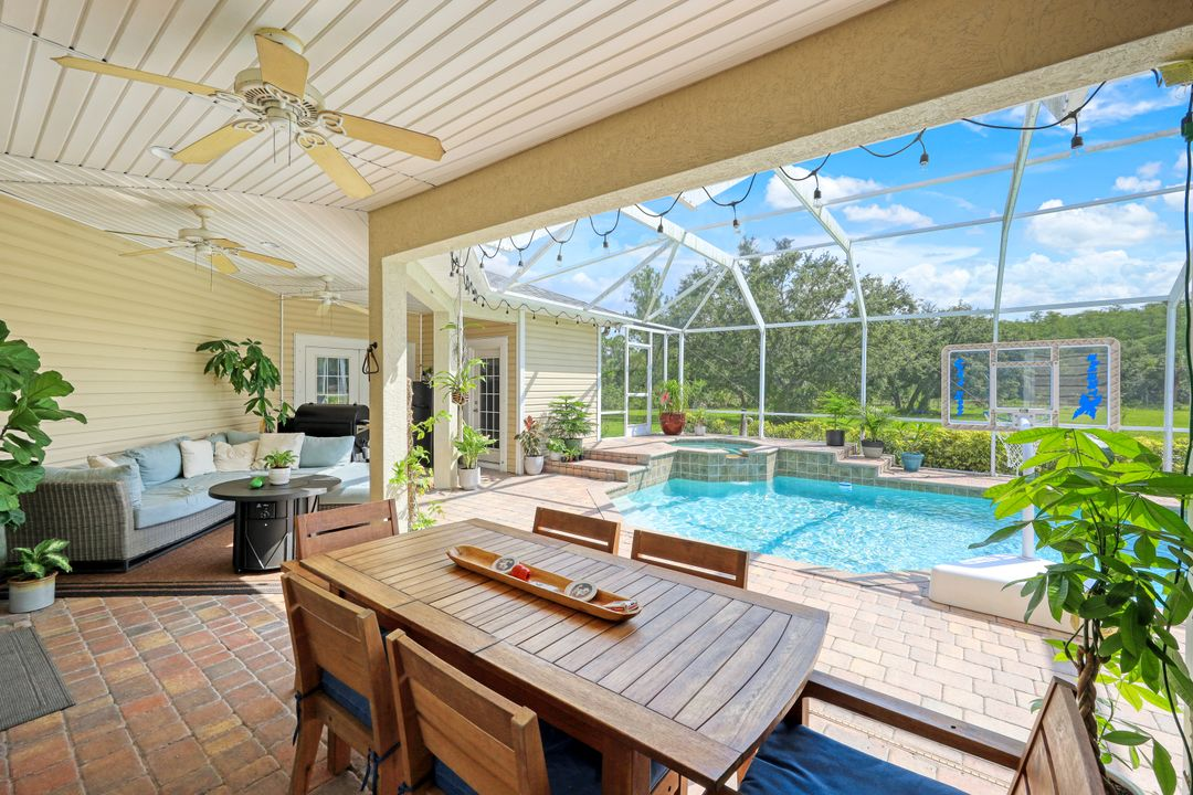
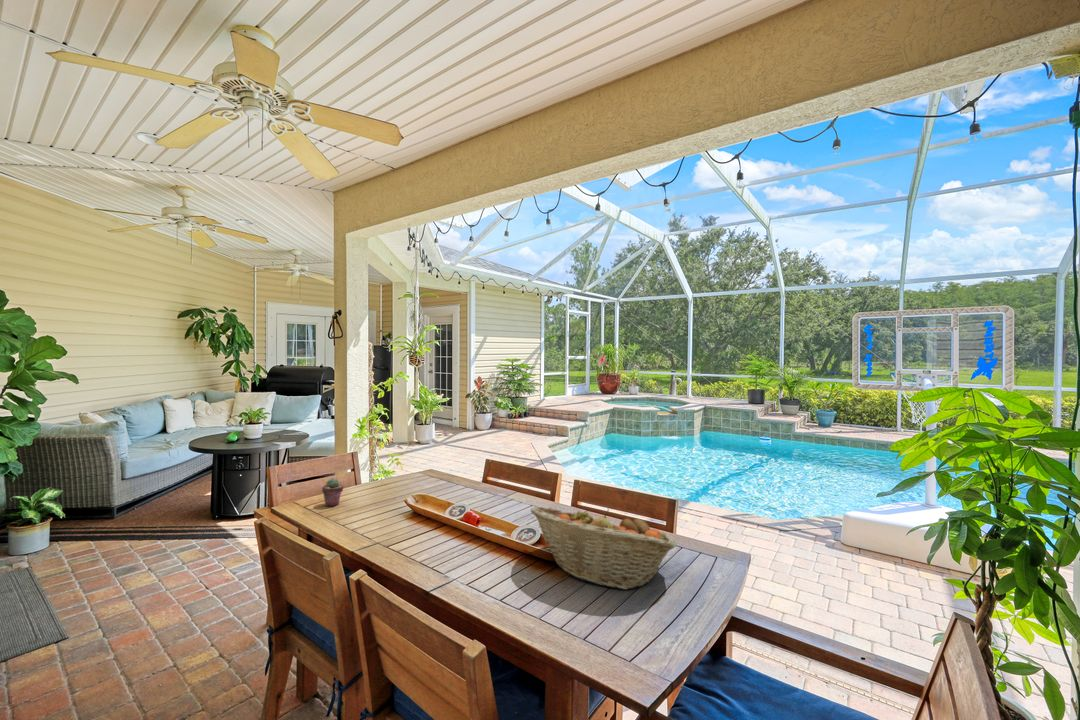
+ fruit basket (599, 536)
+ potted succulent (332, 491)
